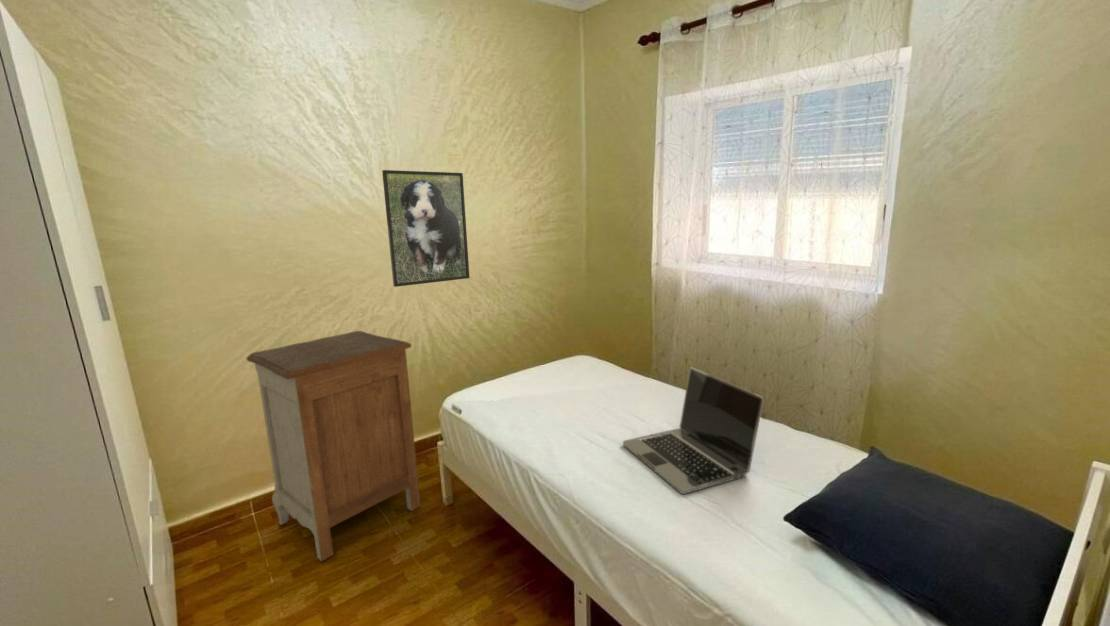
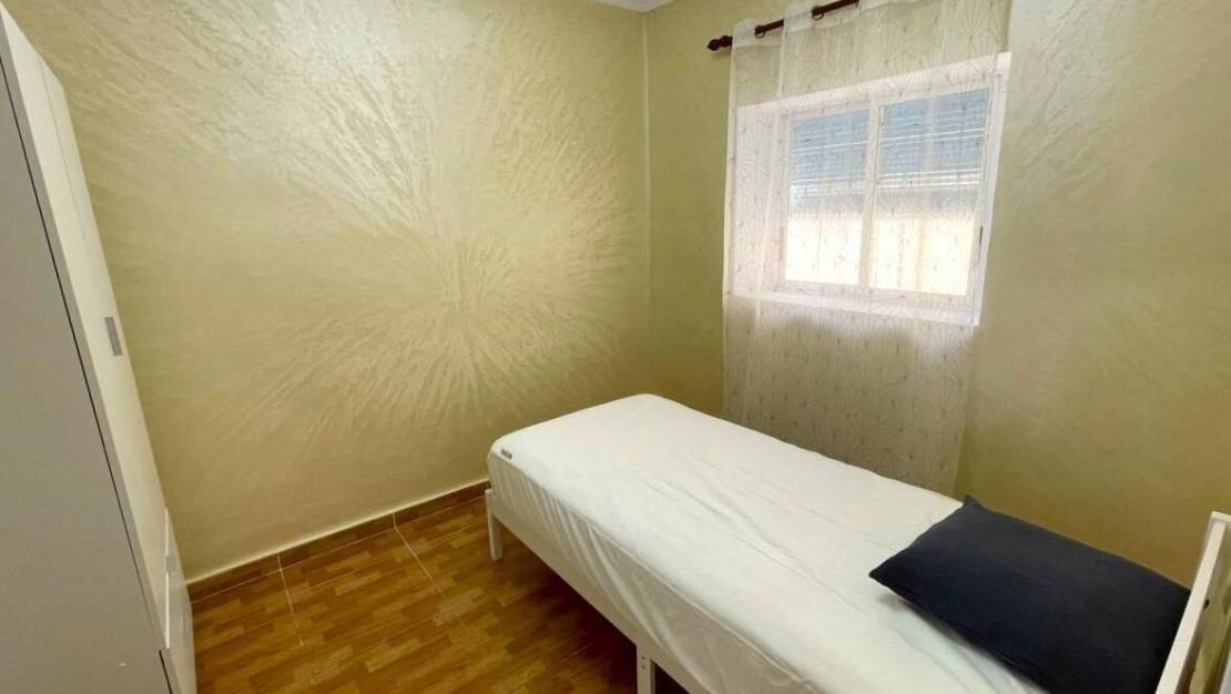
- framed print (428, 228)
- laptop (687, 423)
- nightstand (337, 431)
